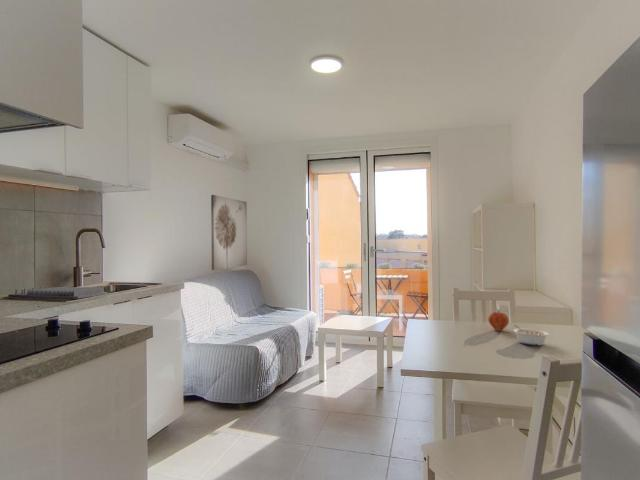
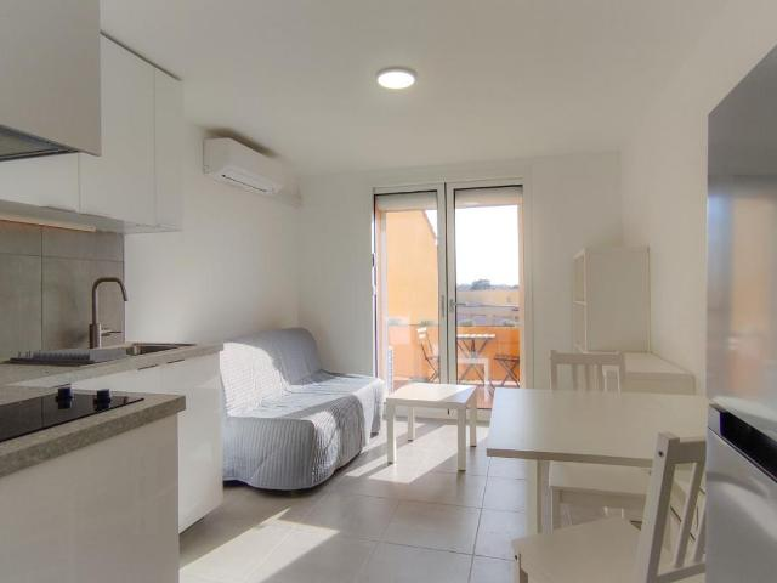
- wall art (230, 233)
- fruit (498, 319)
- legume (529, 336)
